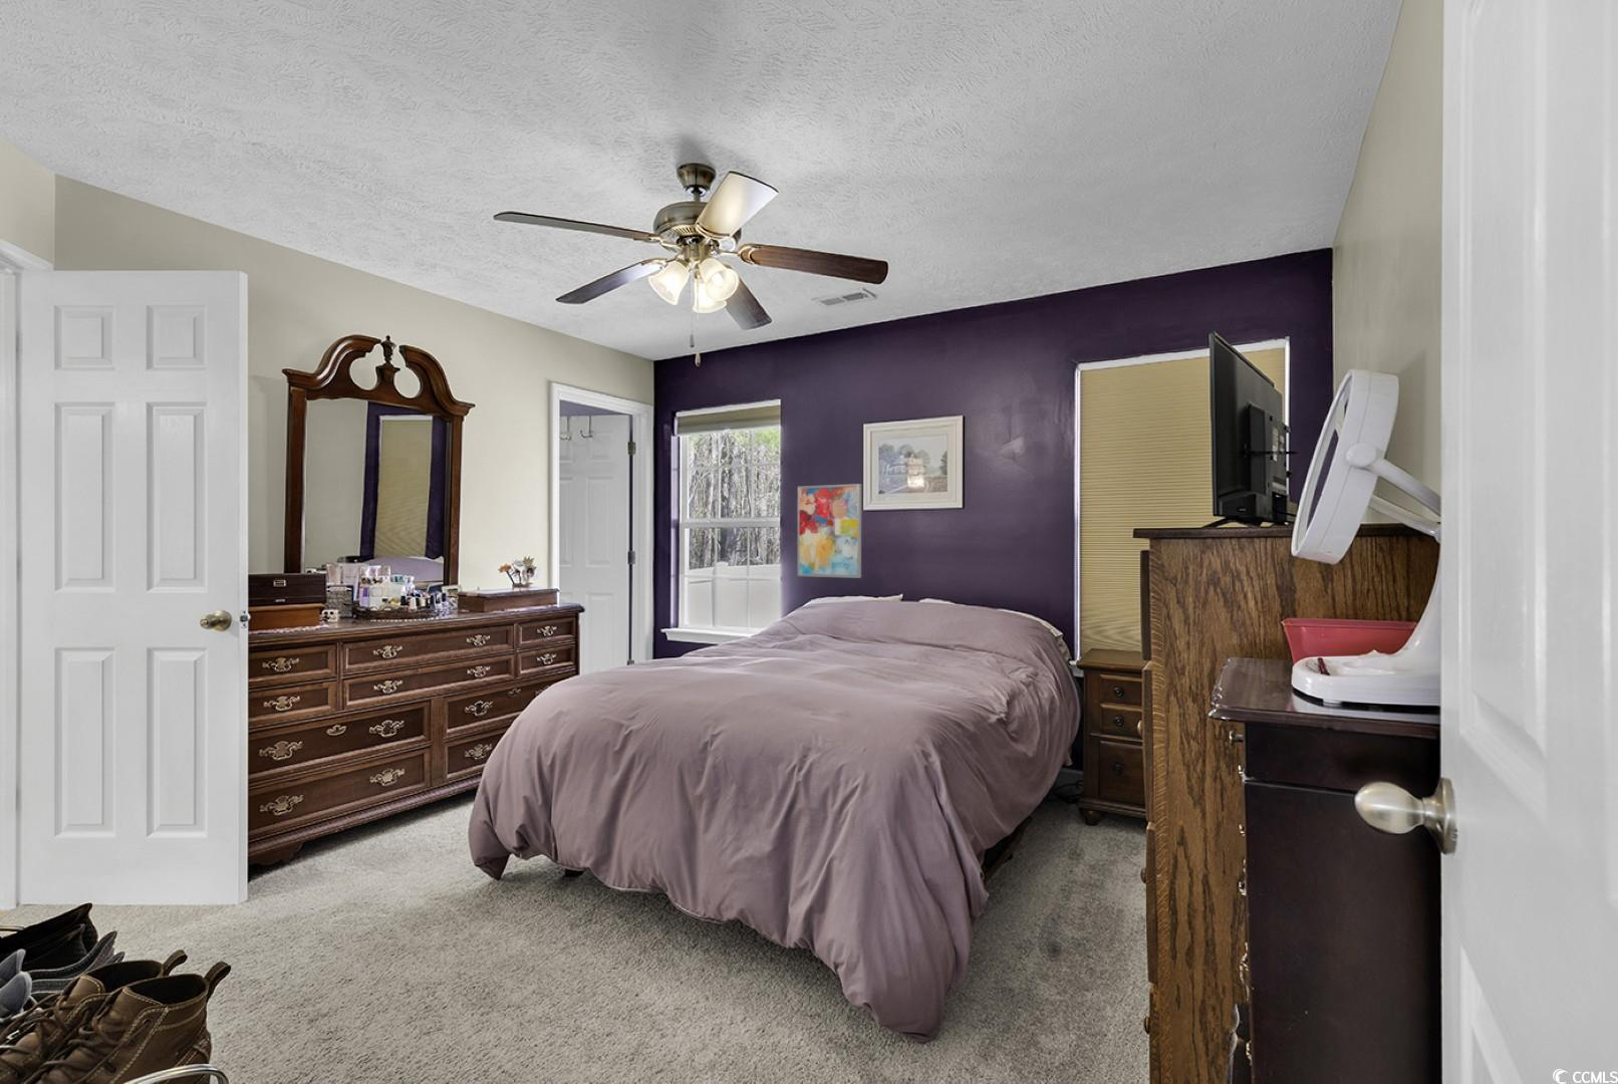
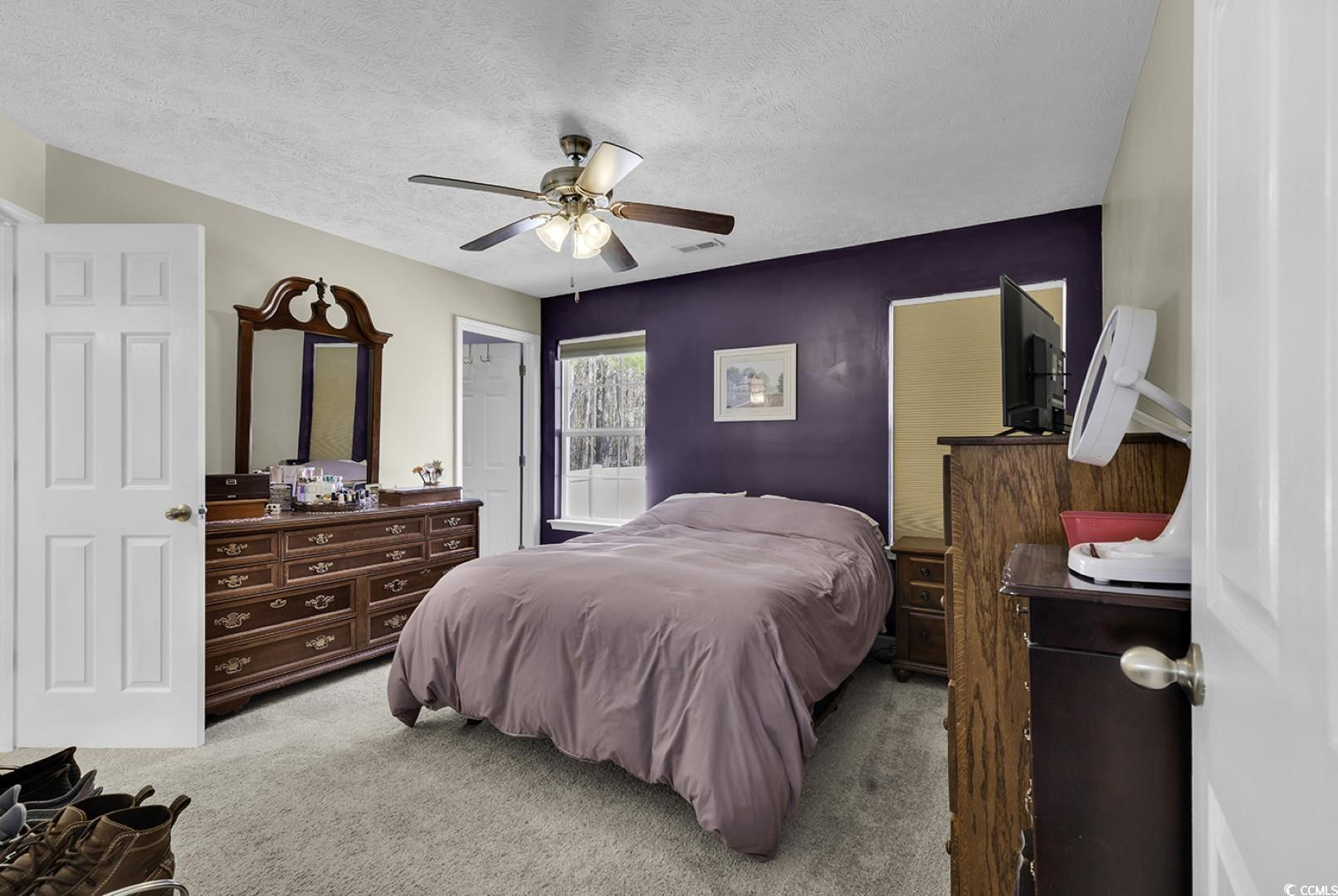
- wall art (828, 531)
